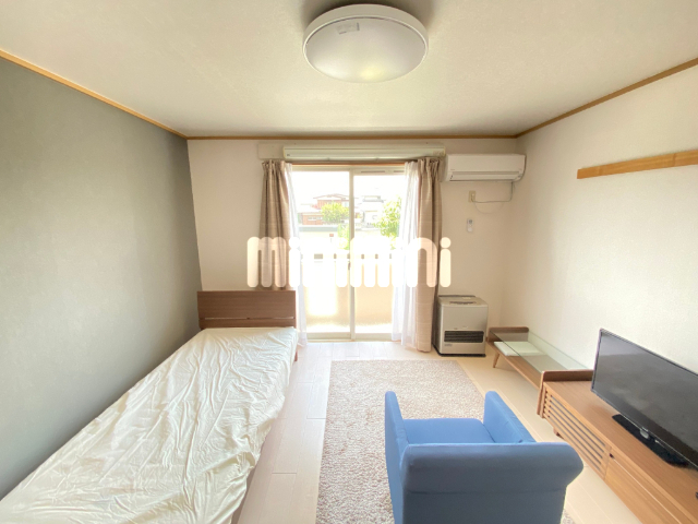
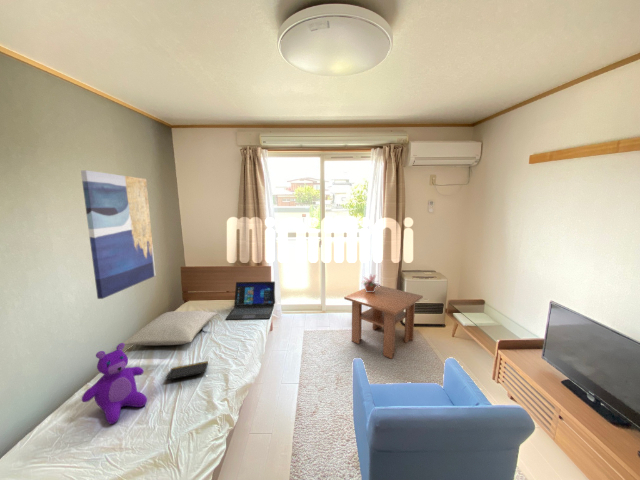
+ laptop (252, 299)
+ coffee table (383, 318)
+ wall art (124, 232)
+ notepad (188, 370)
+ teddy bear (118, 379)
+ potted plant (370, 281)
+ pillow (174, 326)
